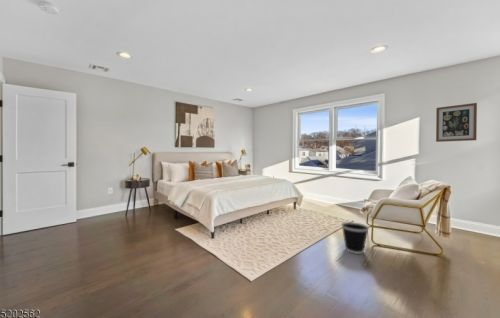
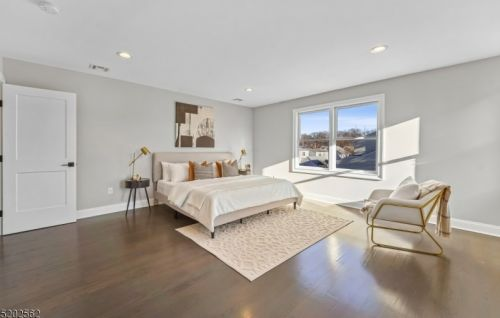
- wastebasket (354, 238)
- wall art (455, 123)
